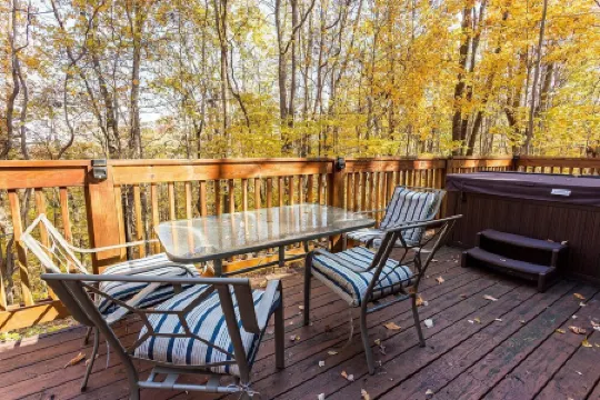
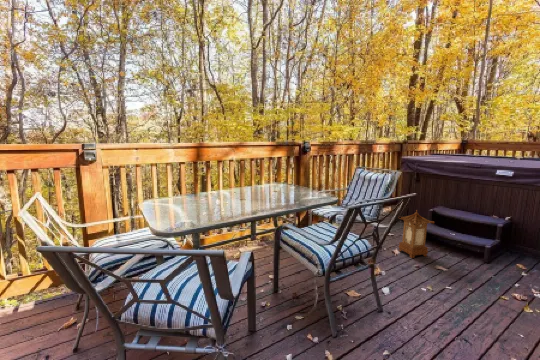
+ lantern (414, 231)
